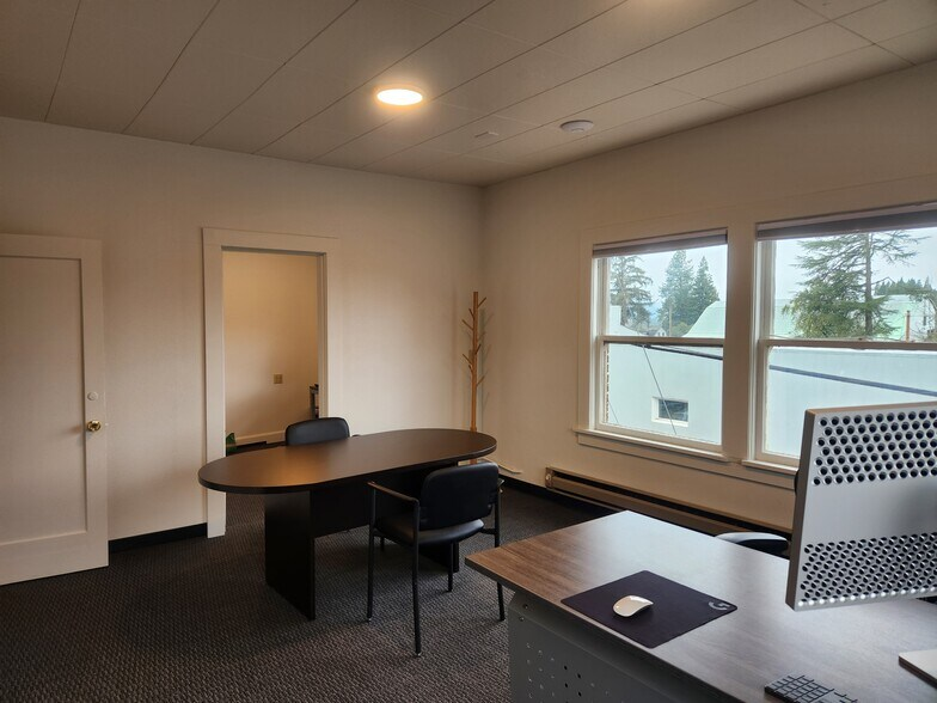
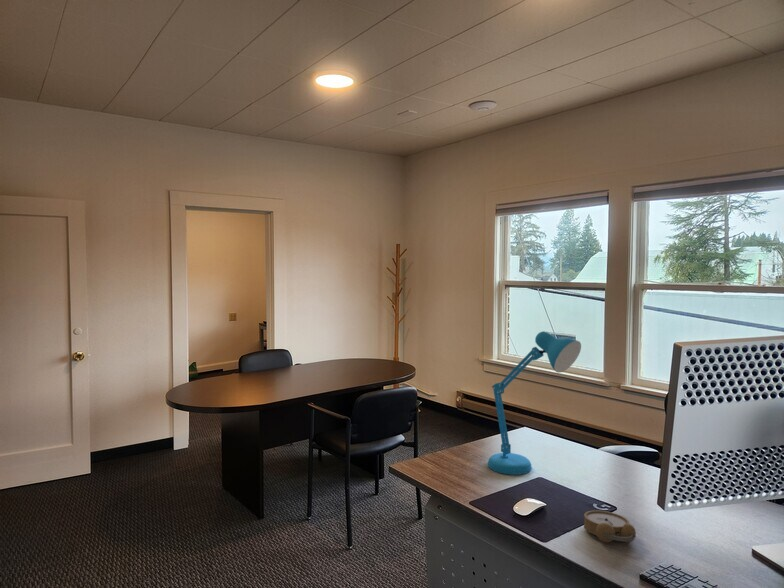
+ desk lamp (503, 409)
+ alarm clock (609, 525)
